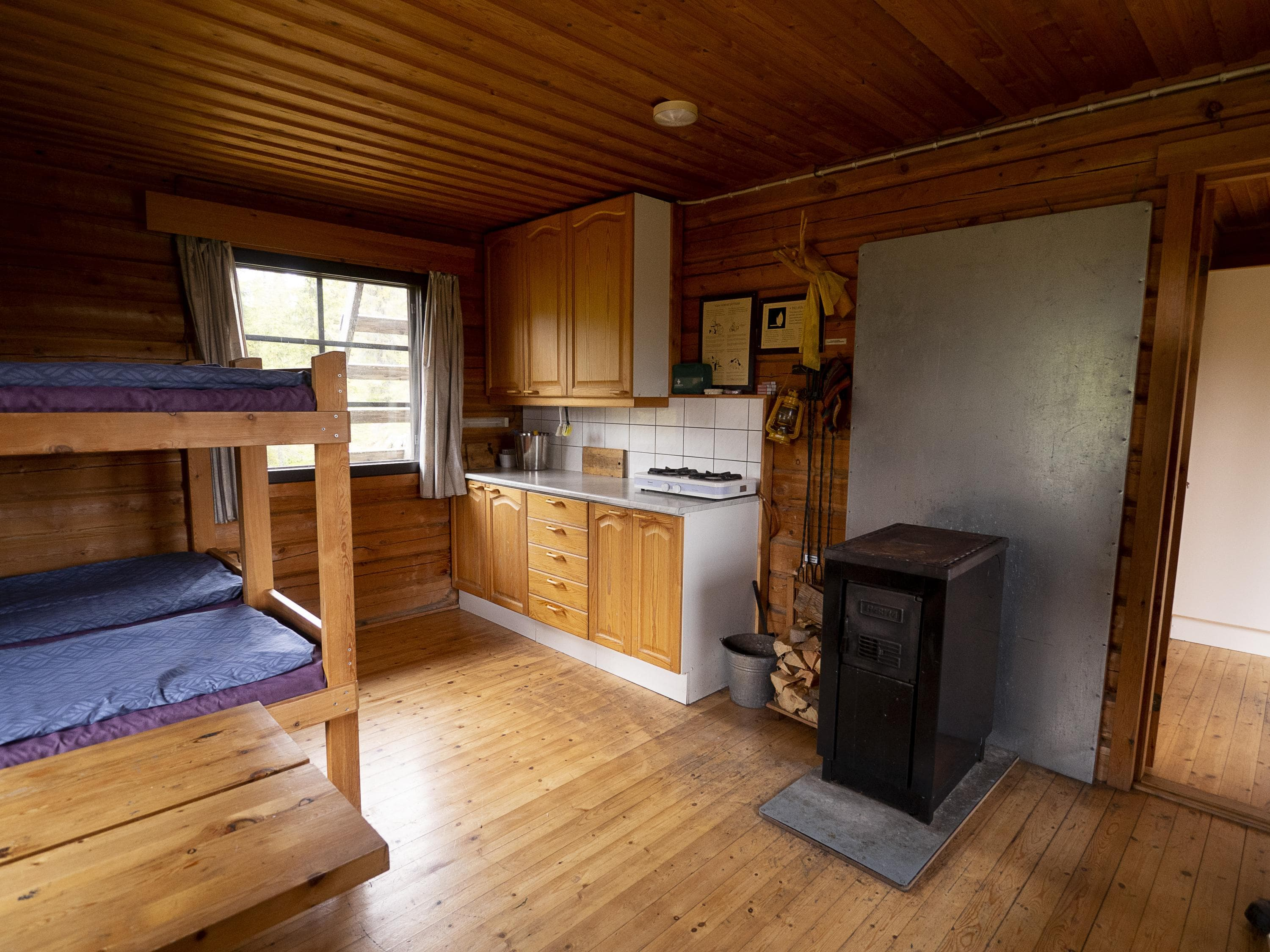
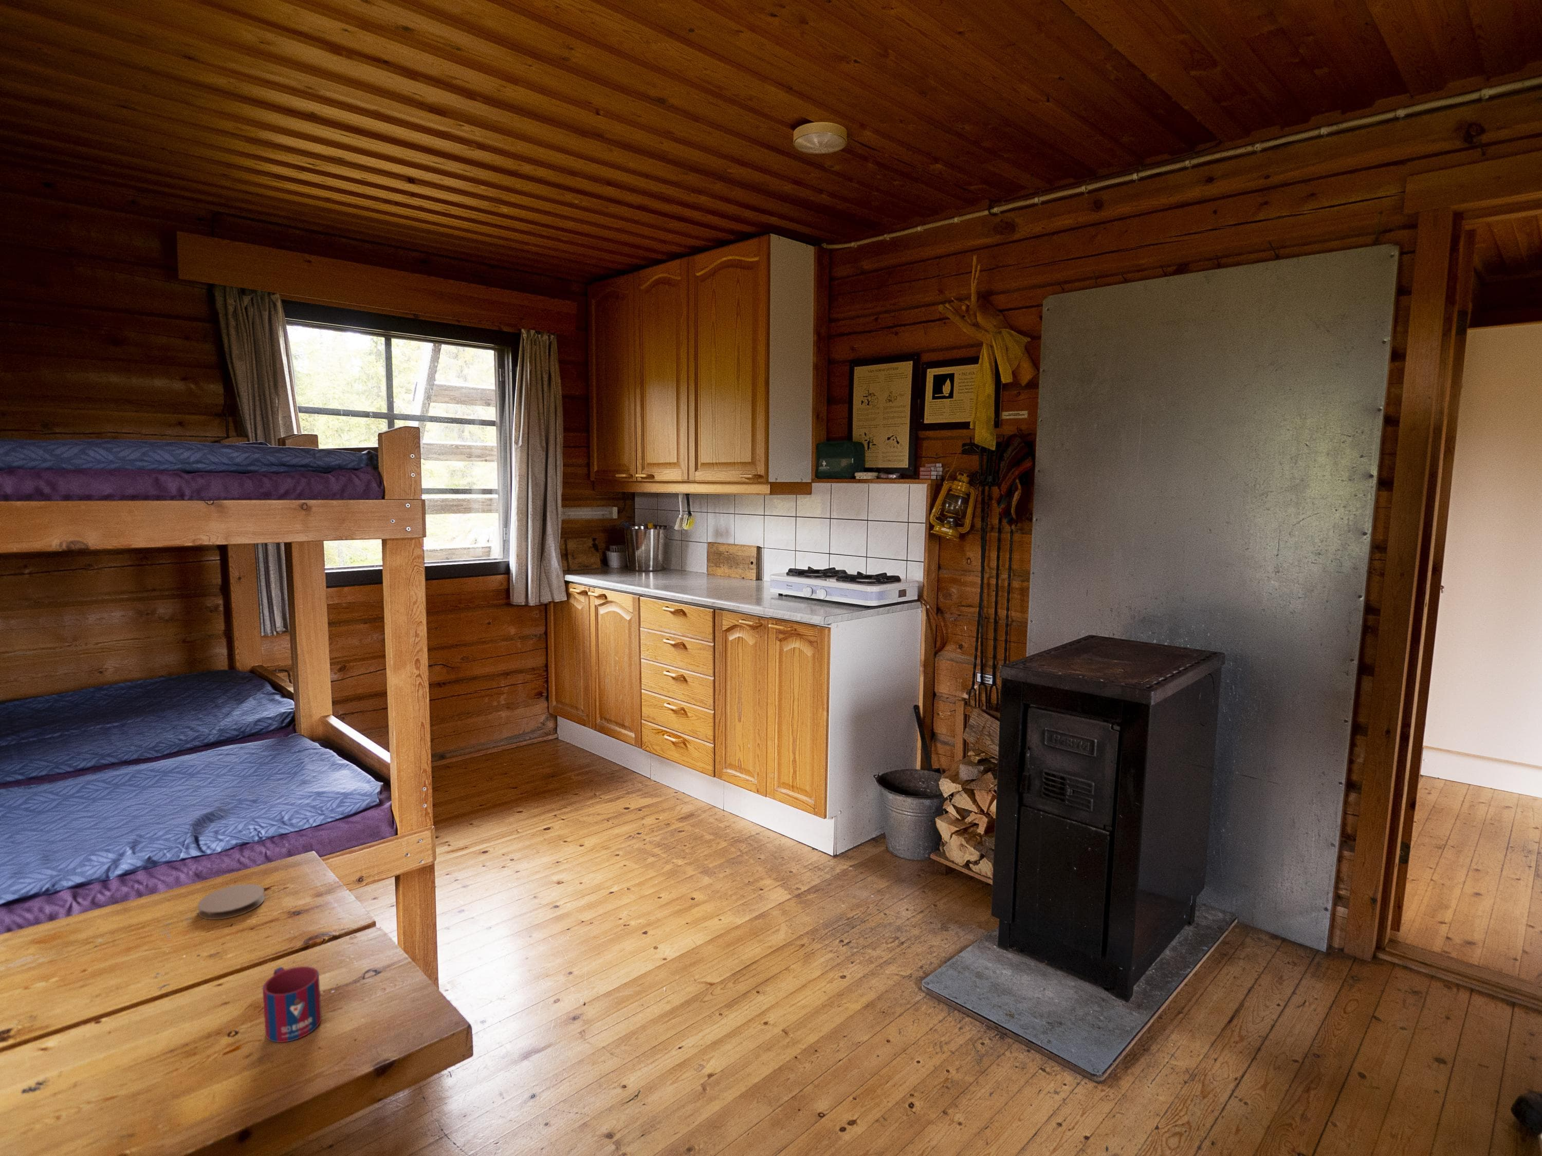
+ coaster (231, 901)
+ mug (290, 997)
